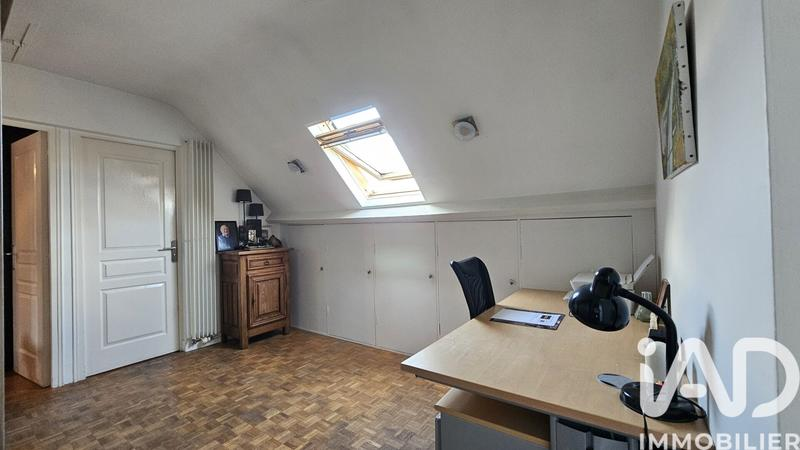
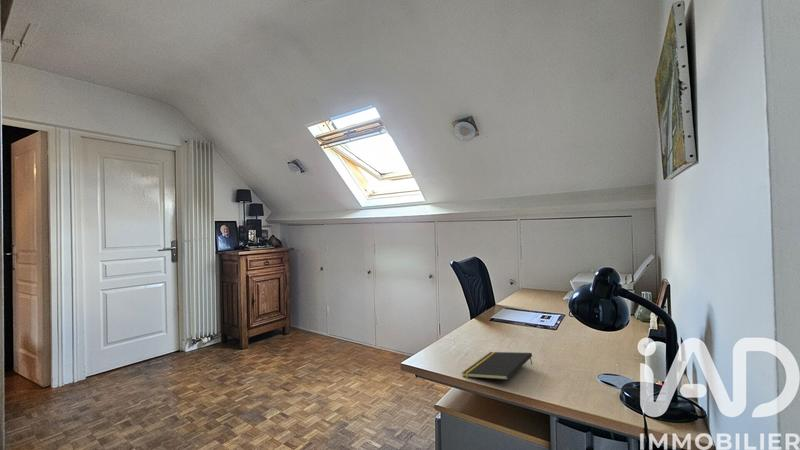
+ notepad (498, 364)
